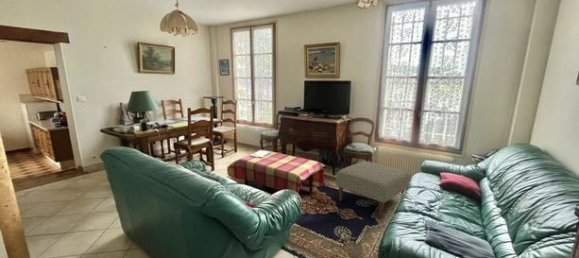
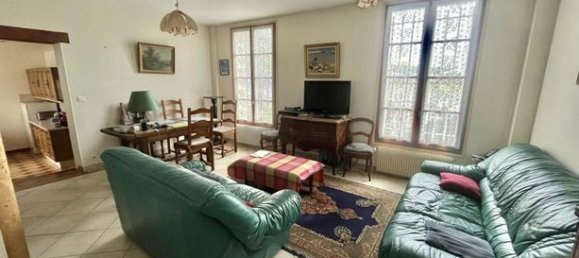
- ottoman (372, 185)
